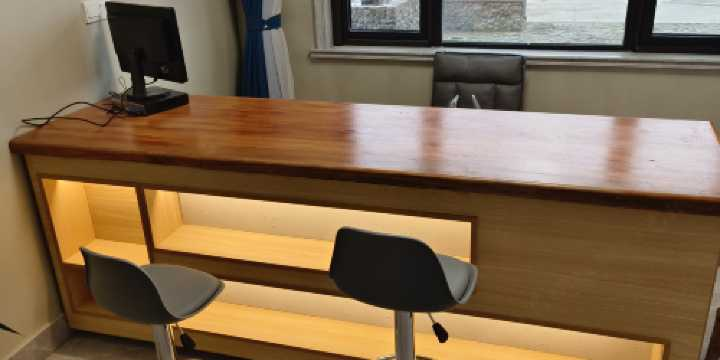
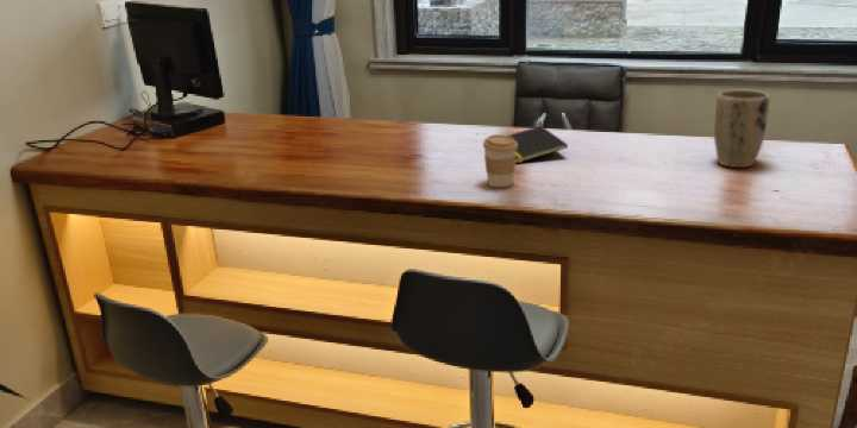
+ notepad (528, 143)
+ coffee cup (500, 160)
+ plant pot (739, 128)
